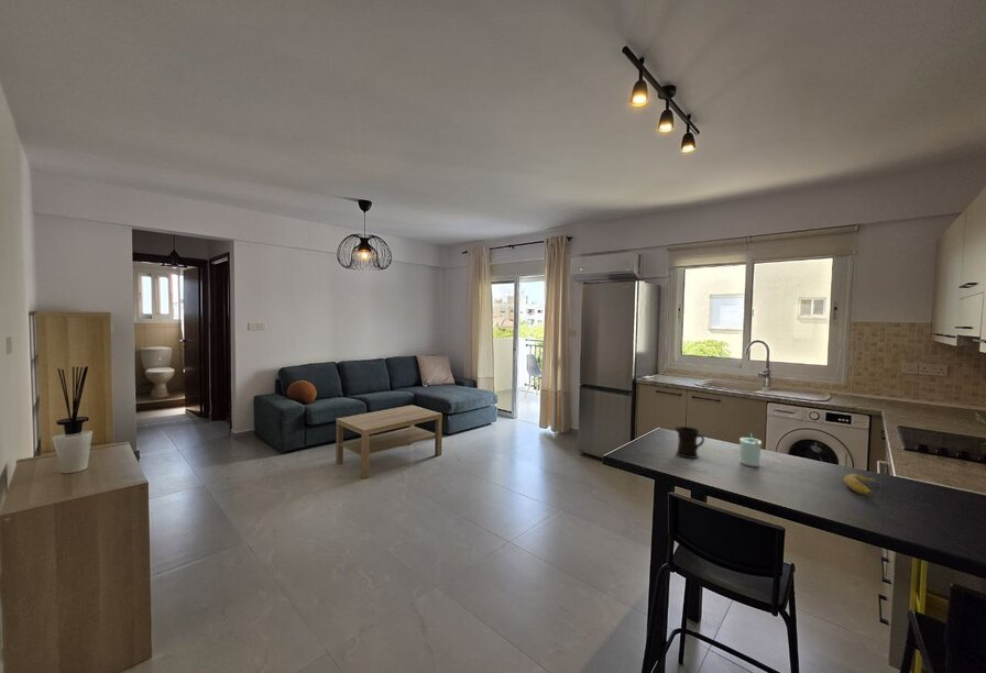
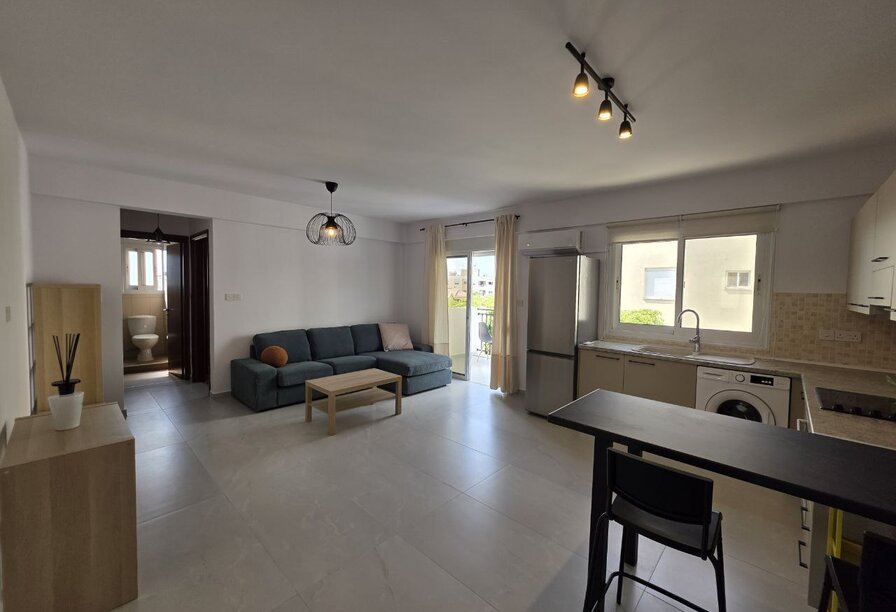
- mug (688, 442)
- fruit (861, 483)
- cup (751, 449)
